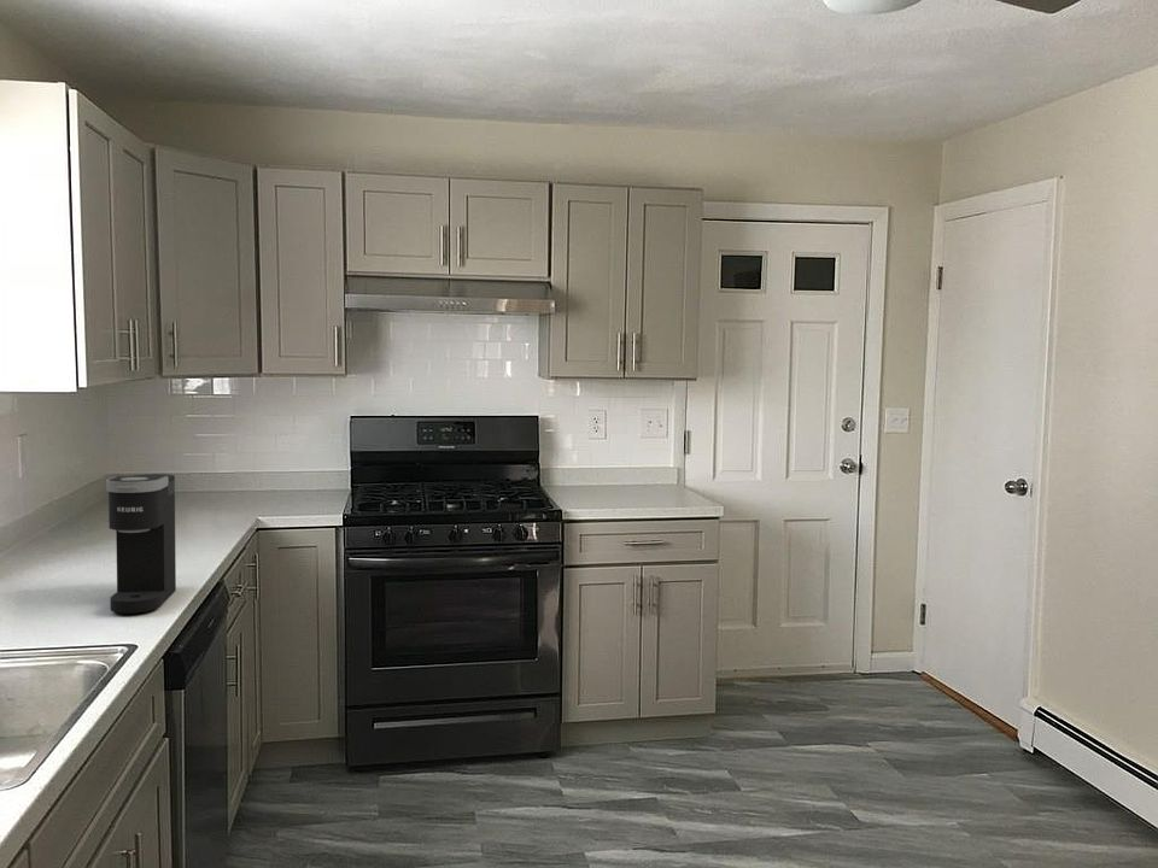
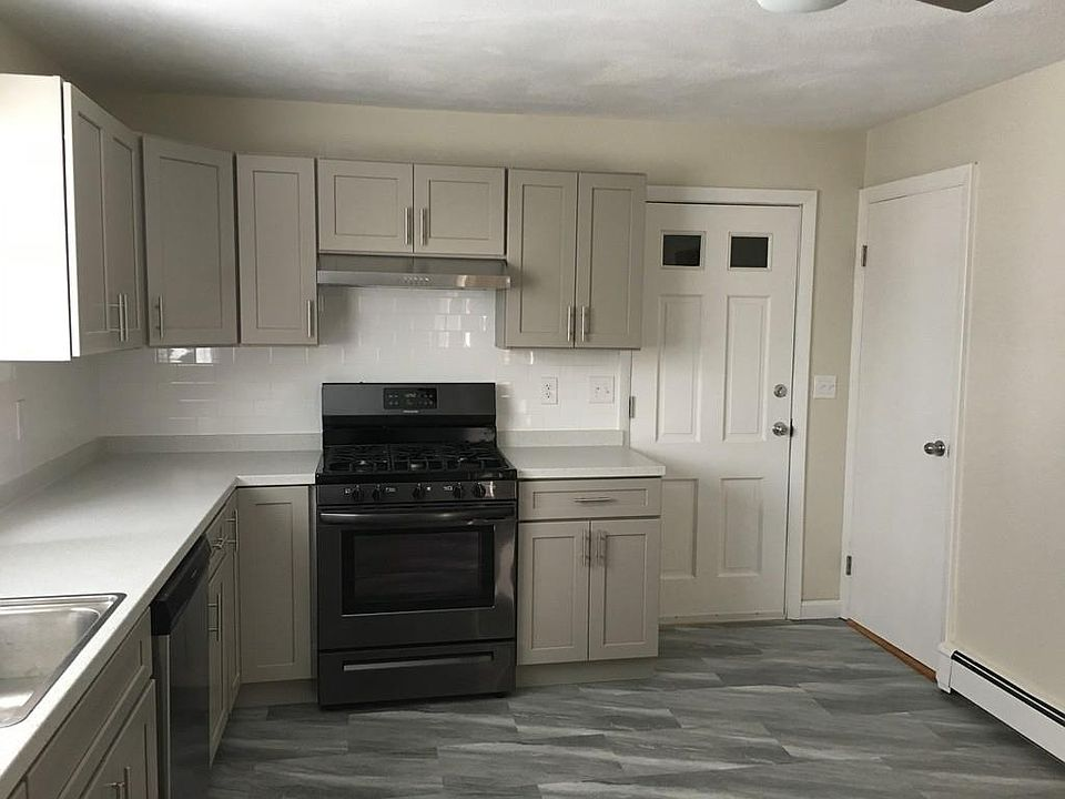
- coffee maker (142, 538)
